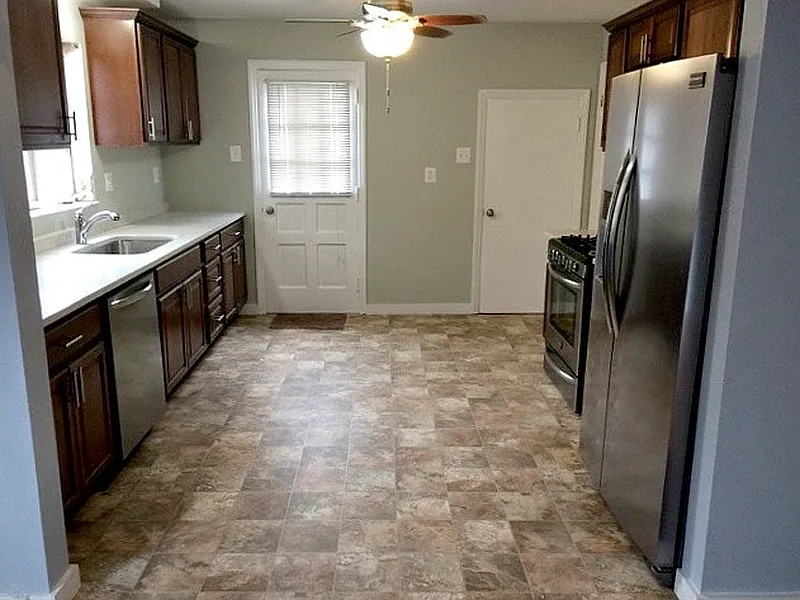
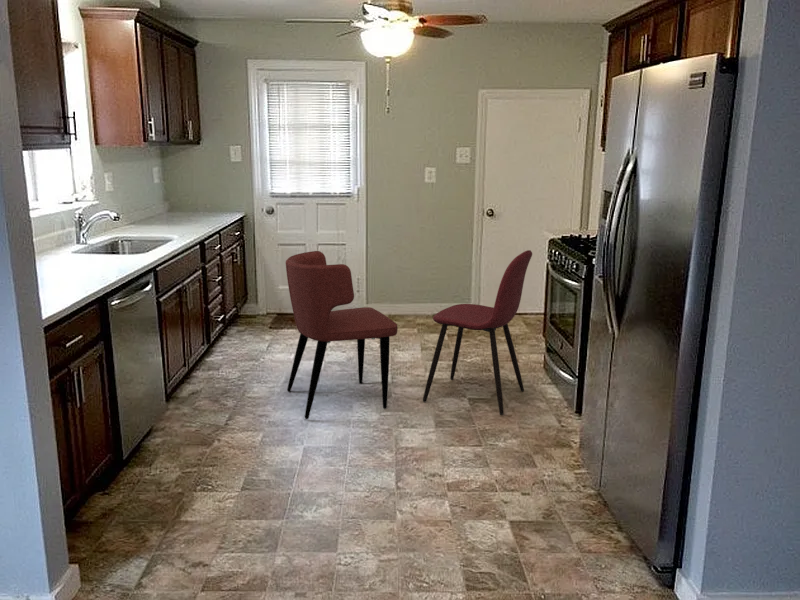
+ dining chair (481, 324)
+ dining chair (339, 329)
